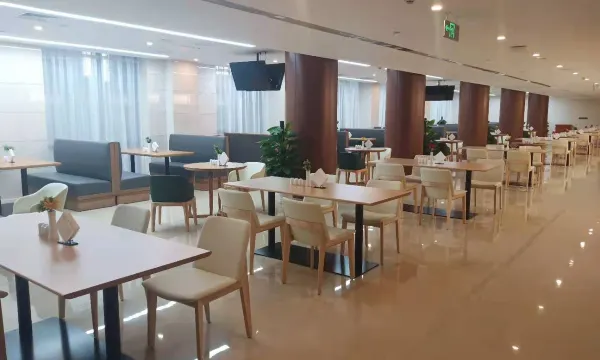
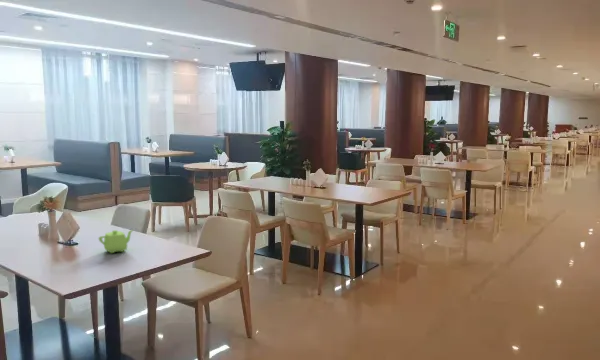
+ teapot (116, 240)
